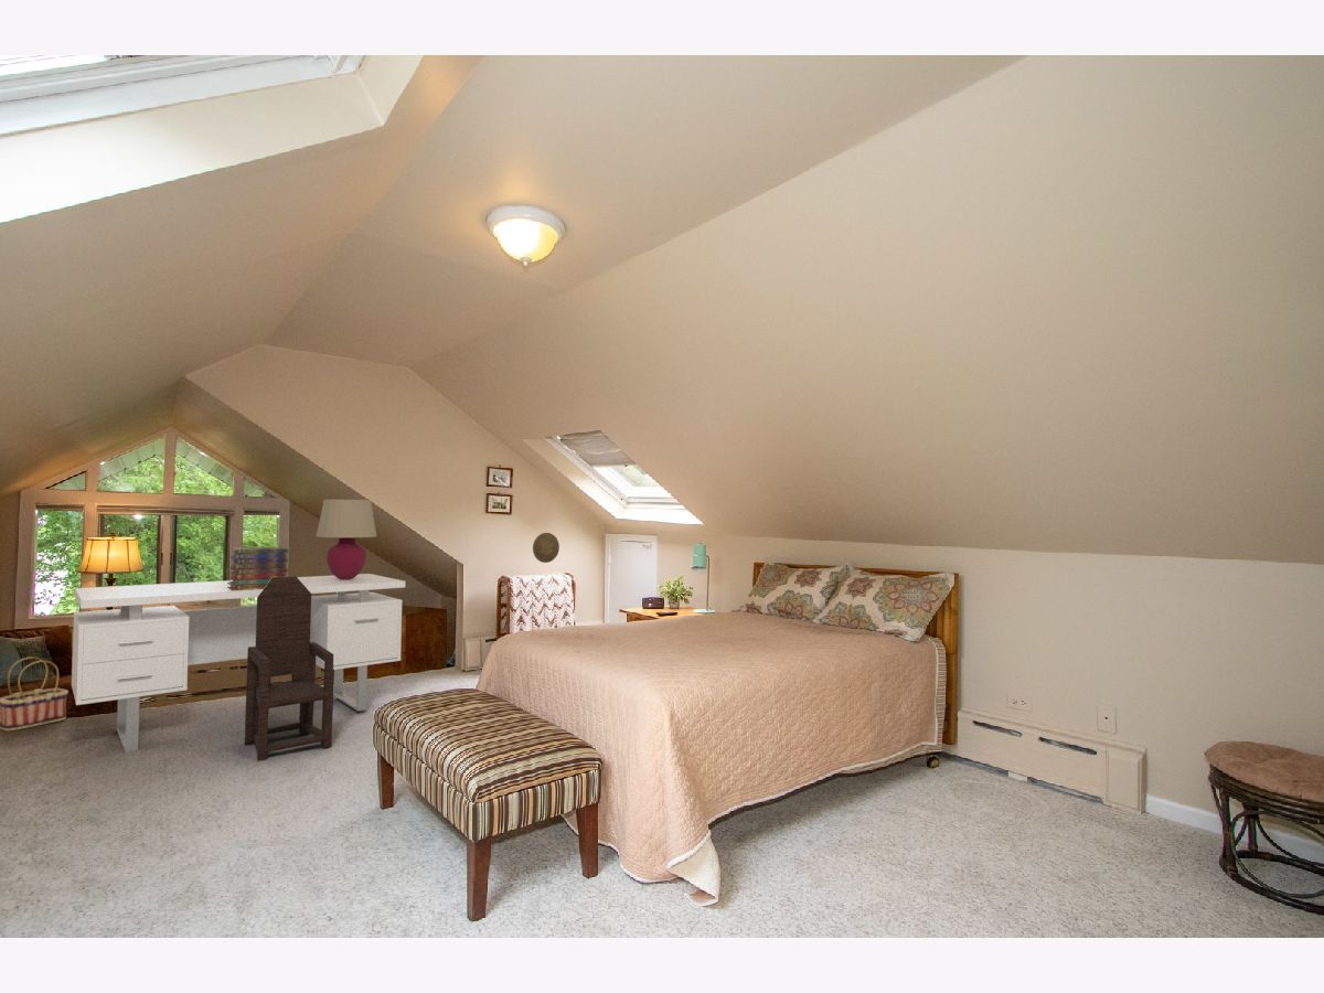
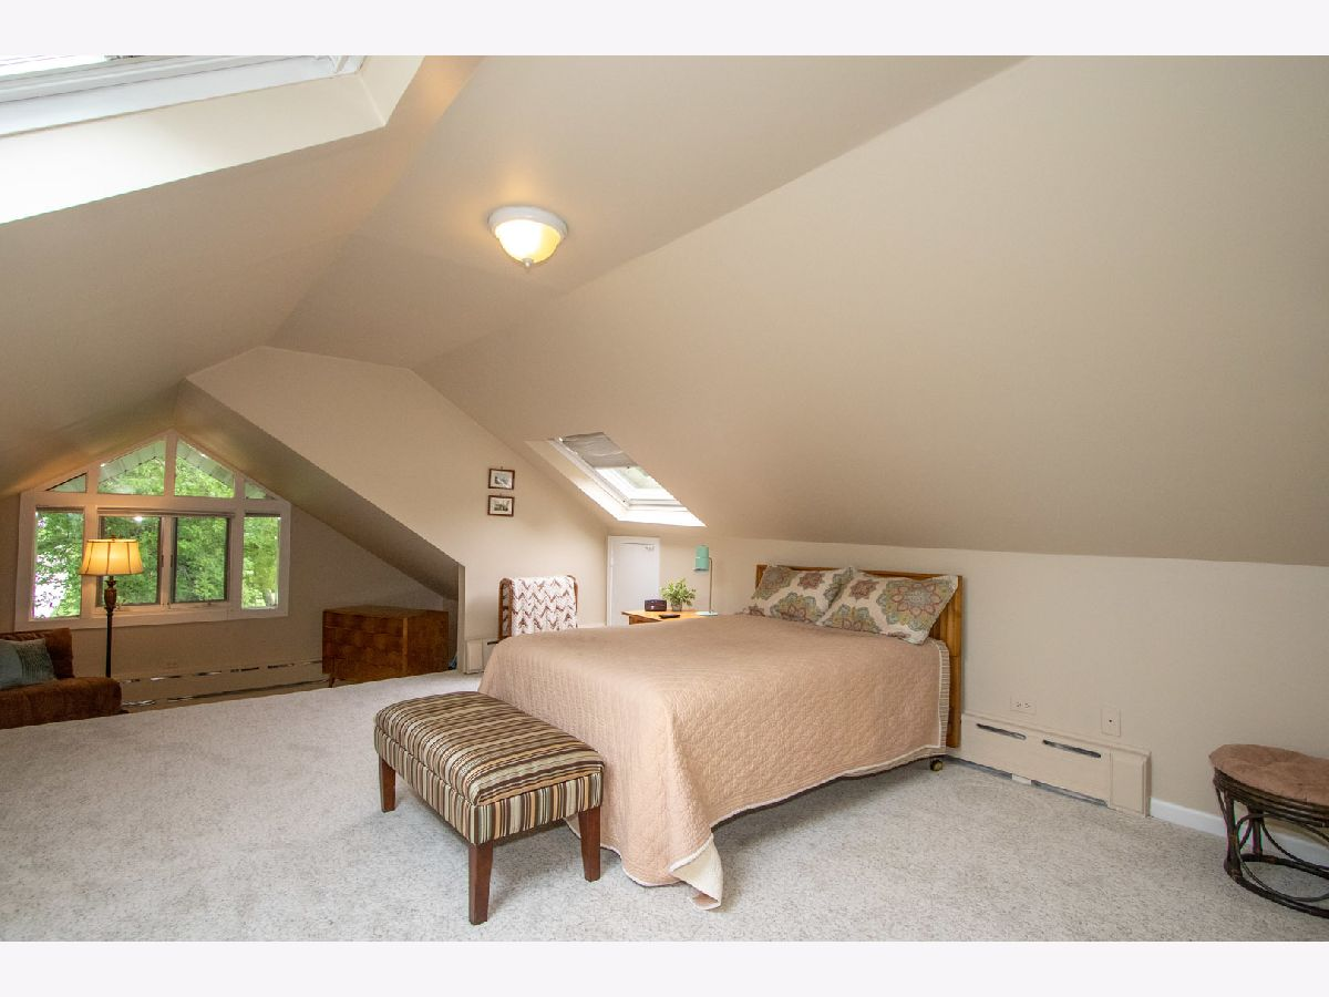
- book stack (258, 567)
- basket (33, 691)
- desk (247, 651)
- table lamp (346, 538)
- decorative plate (546, 547)
- chair (289, 662)
